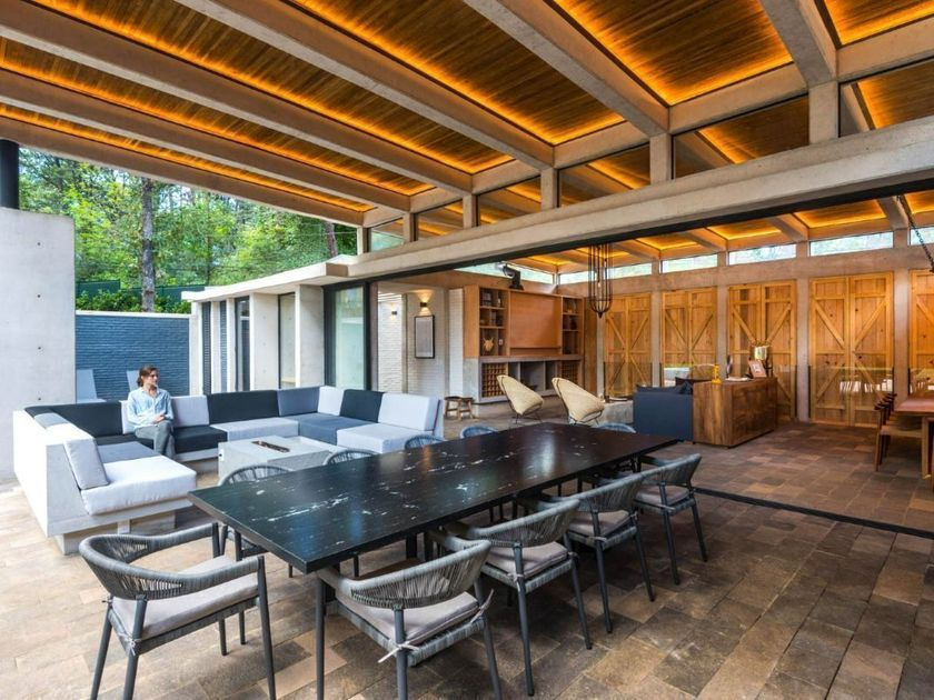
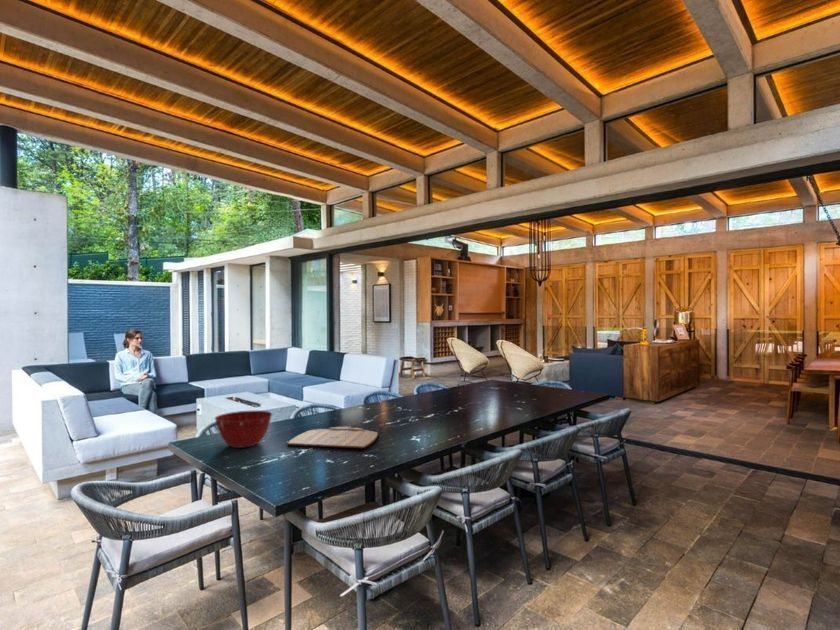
+ mixing bowl (244, 429)
+ cutting board (338, 434)
